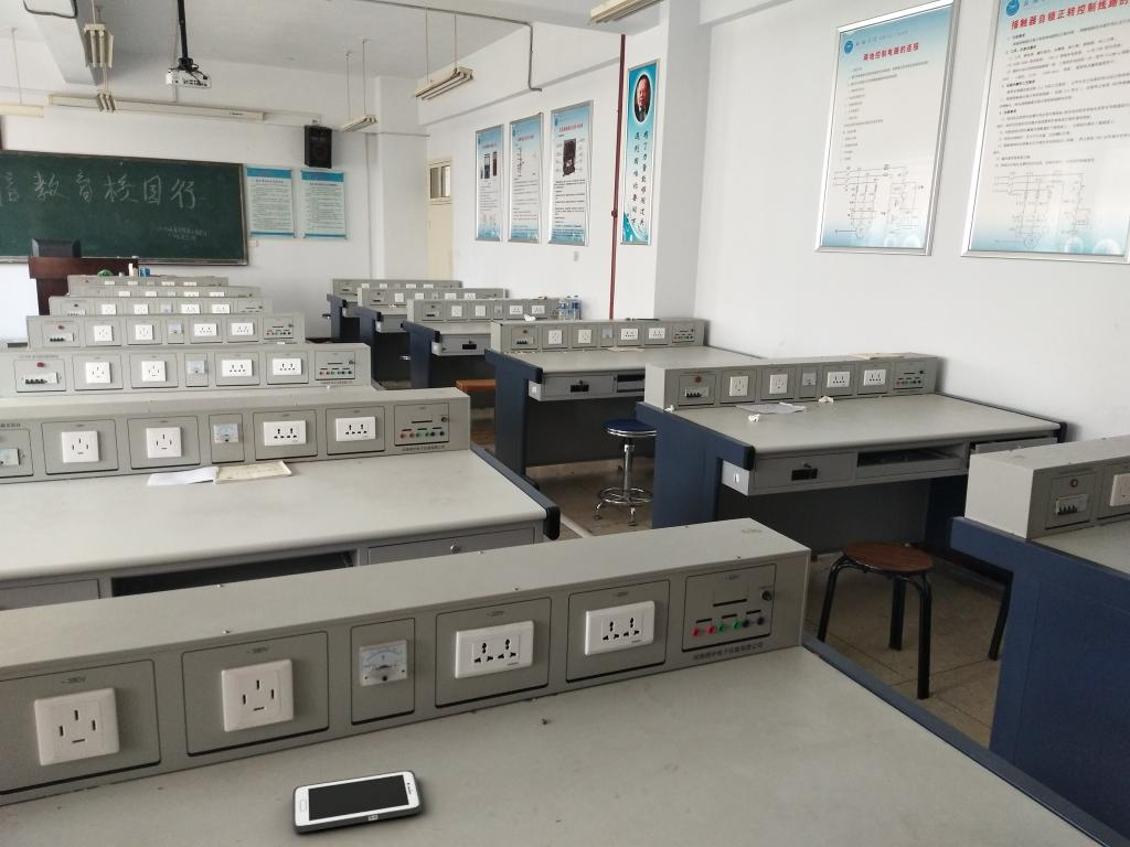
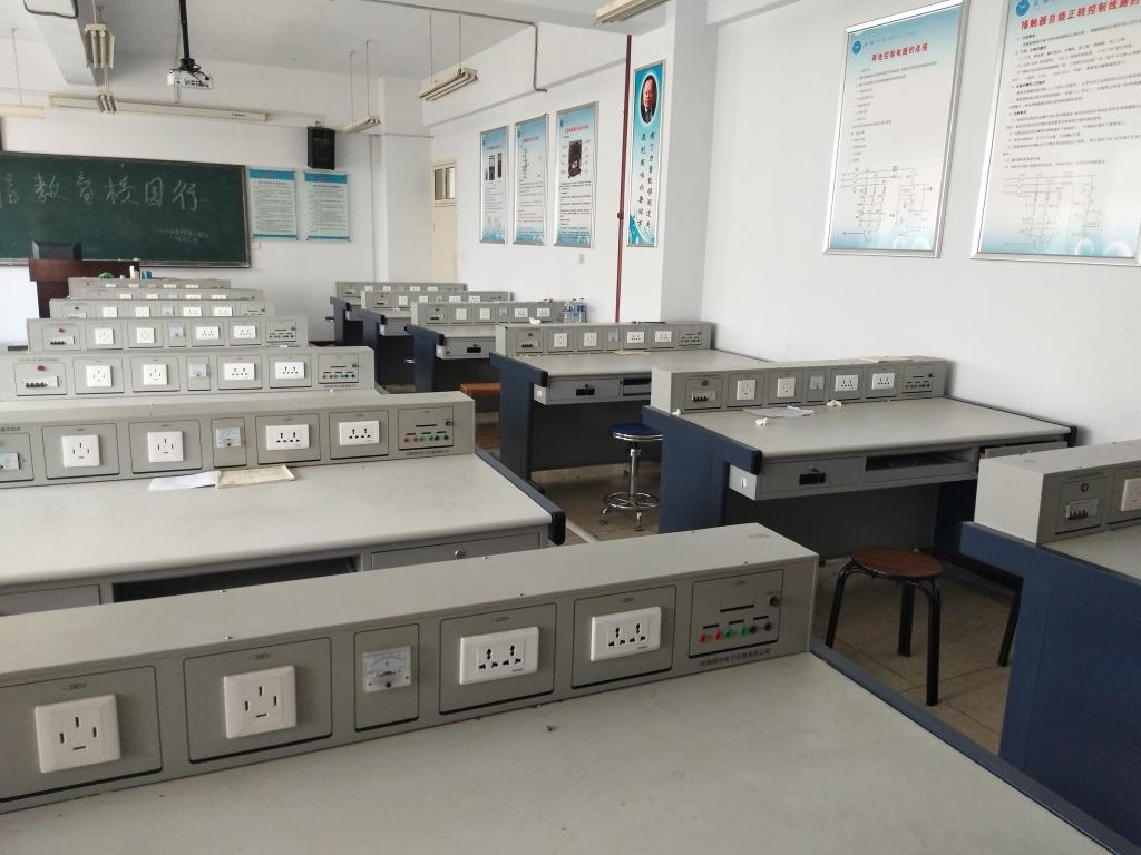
- cell phone (356, 800)
